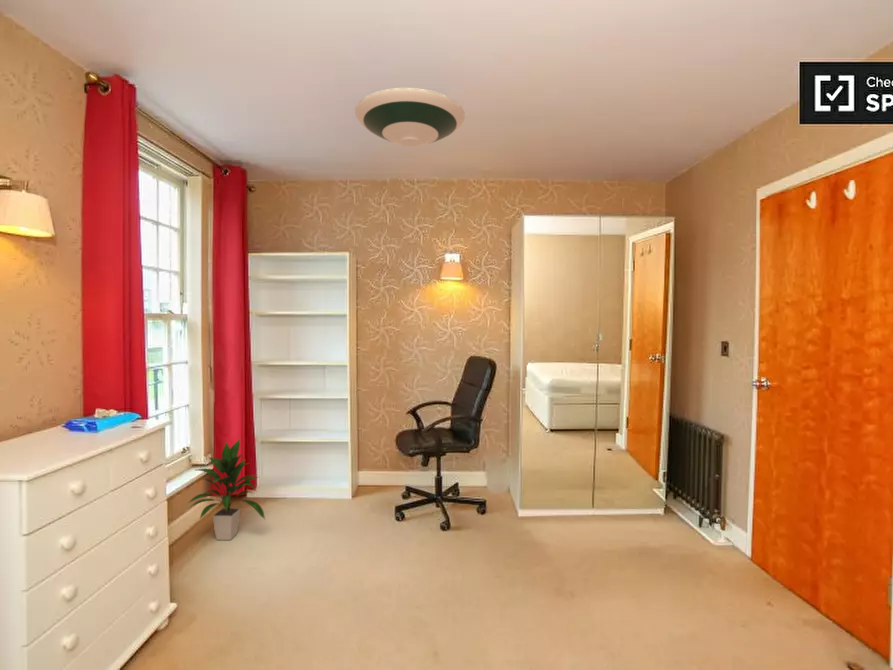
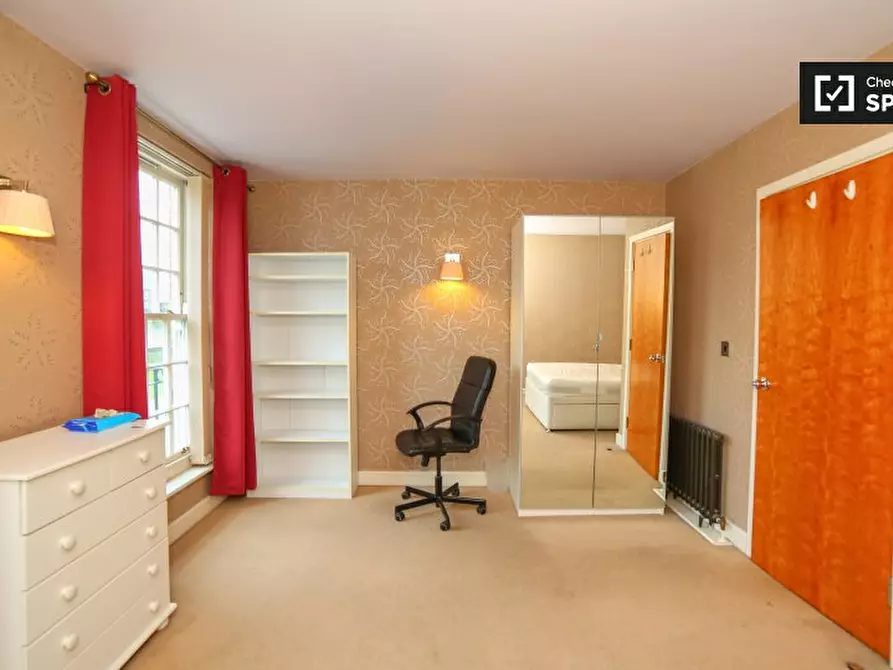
- indoor plant (228, 490)
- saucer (410, 129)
